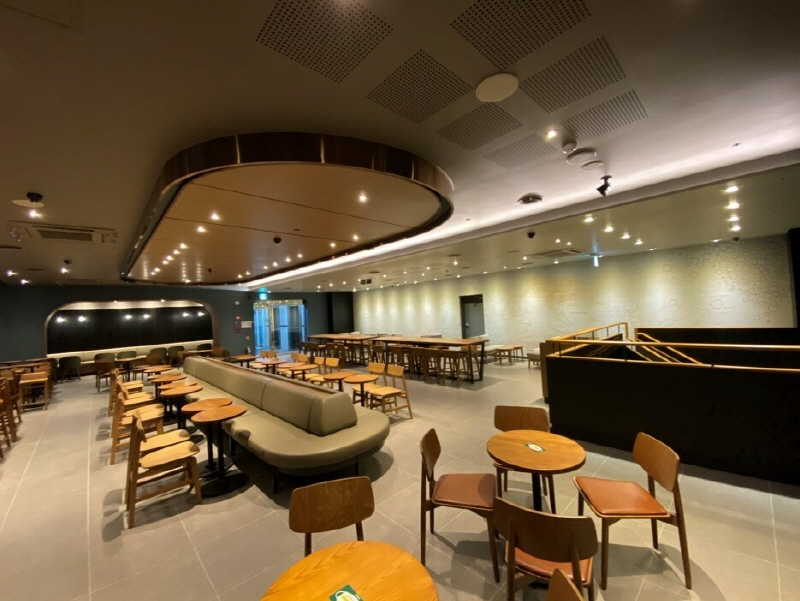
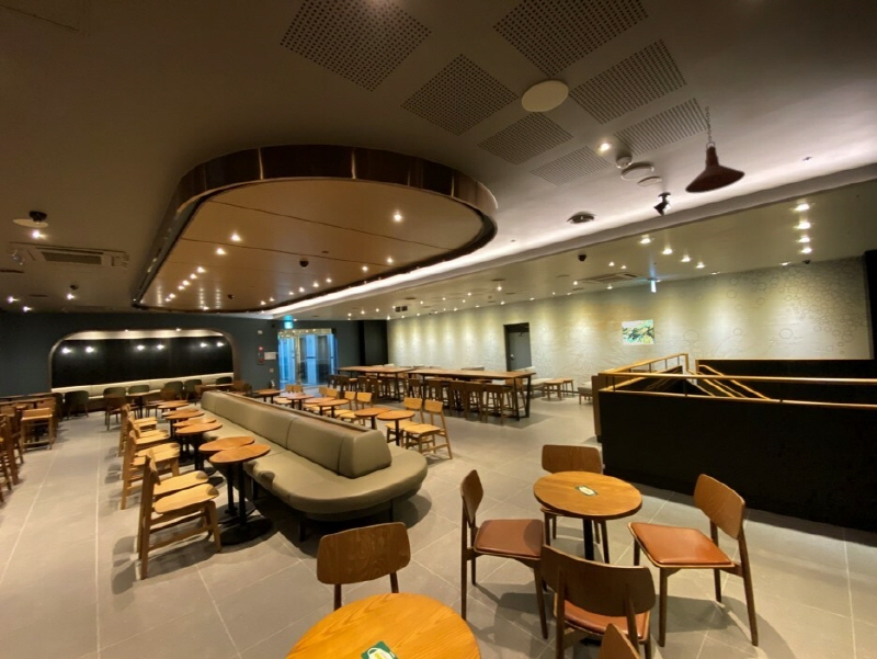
+ wall art (638, 332)
+ pendant light (709, 143)
